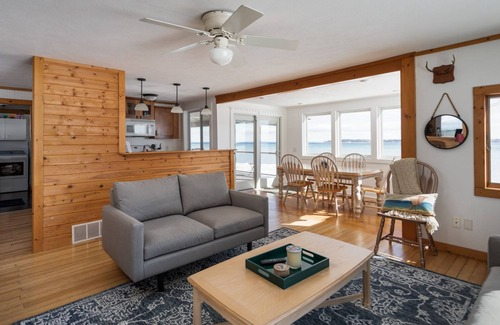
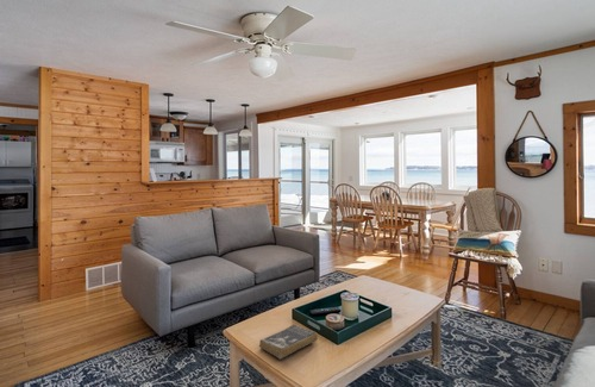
+ book (288, 339)
